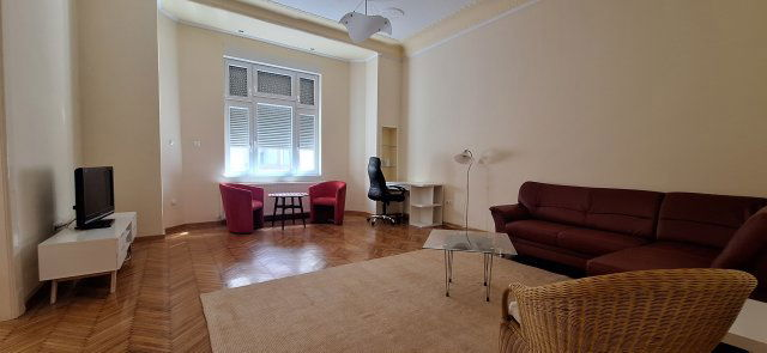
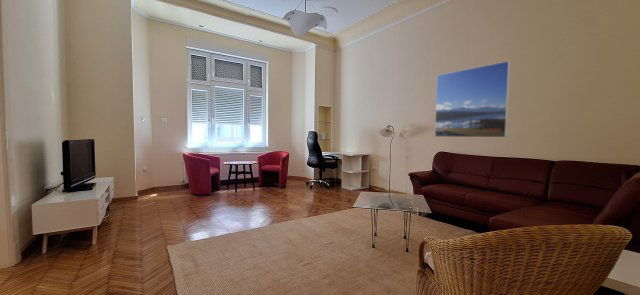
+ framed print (468, 103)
